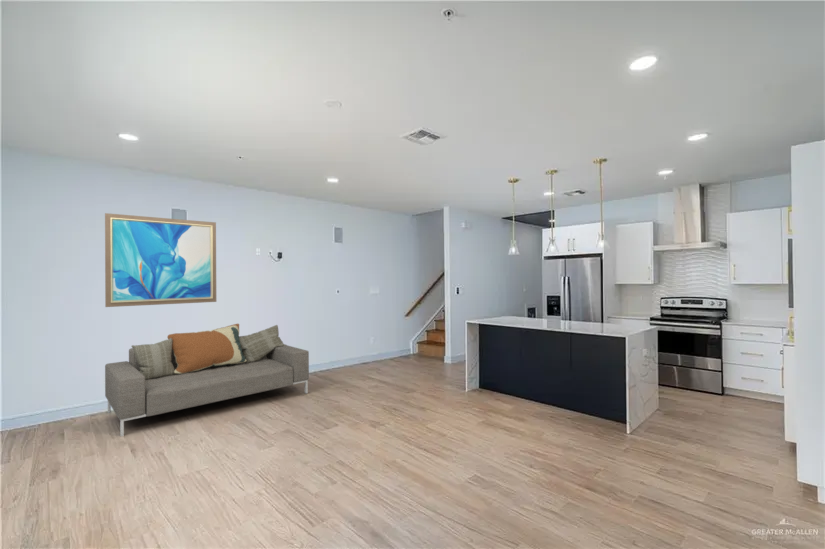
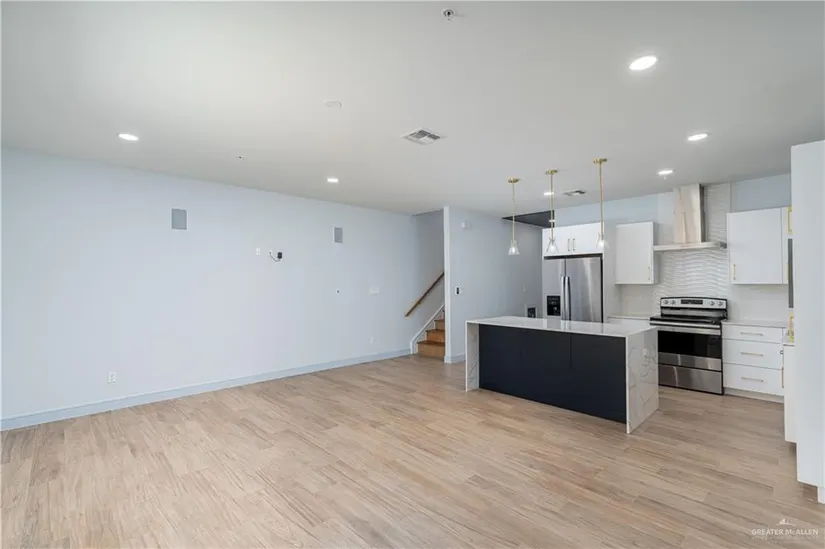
- sofa (214, 365)
- wall art (165, 261)
